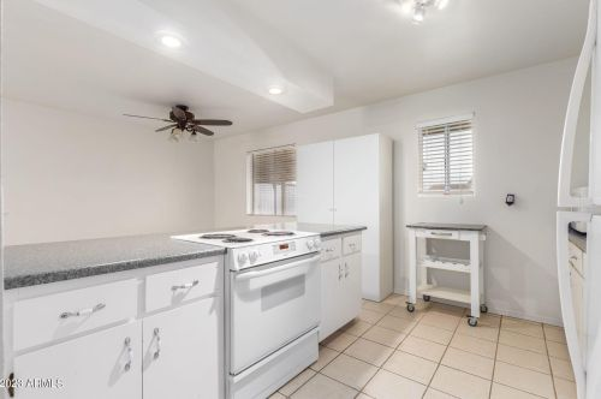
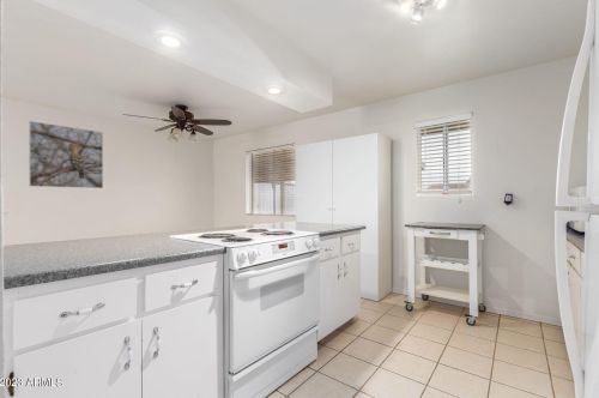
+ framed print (68, 157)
